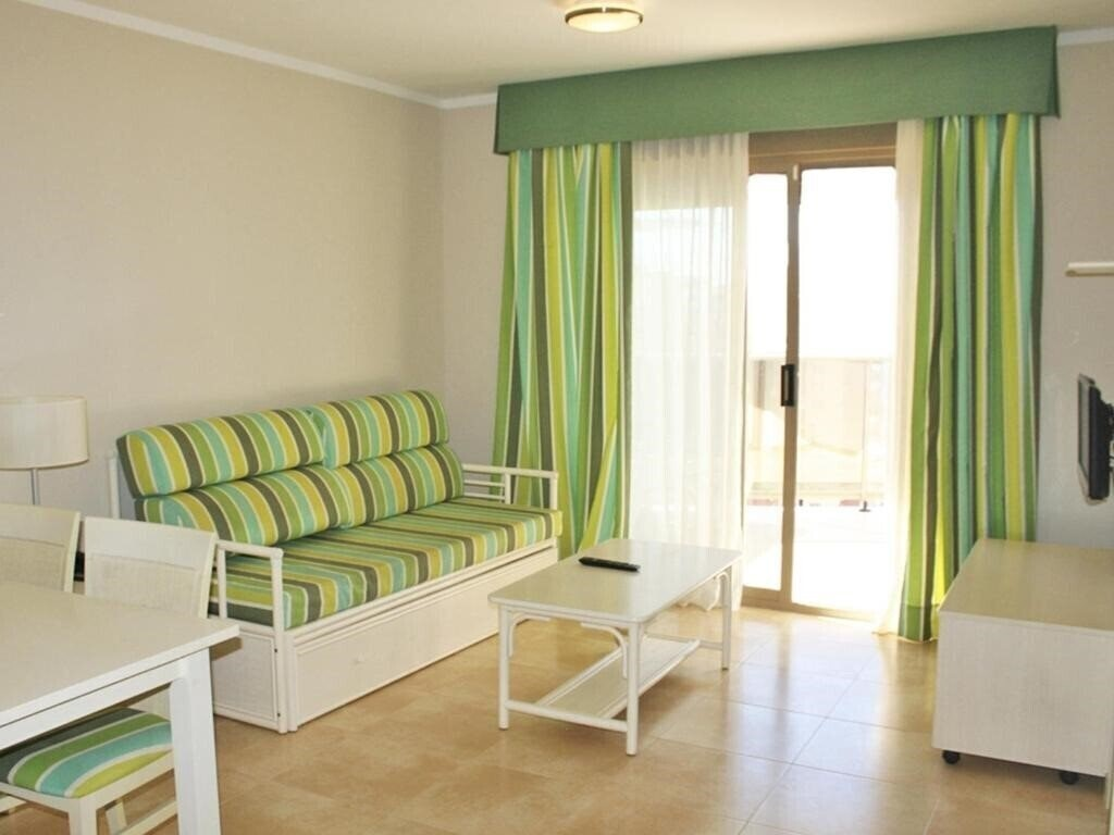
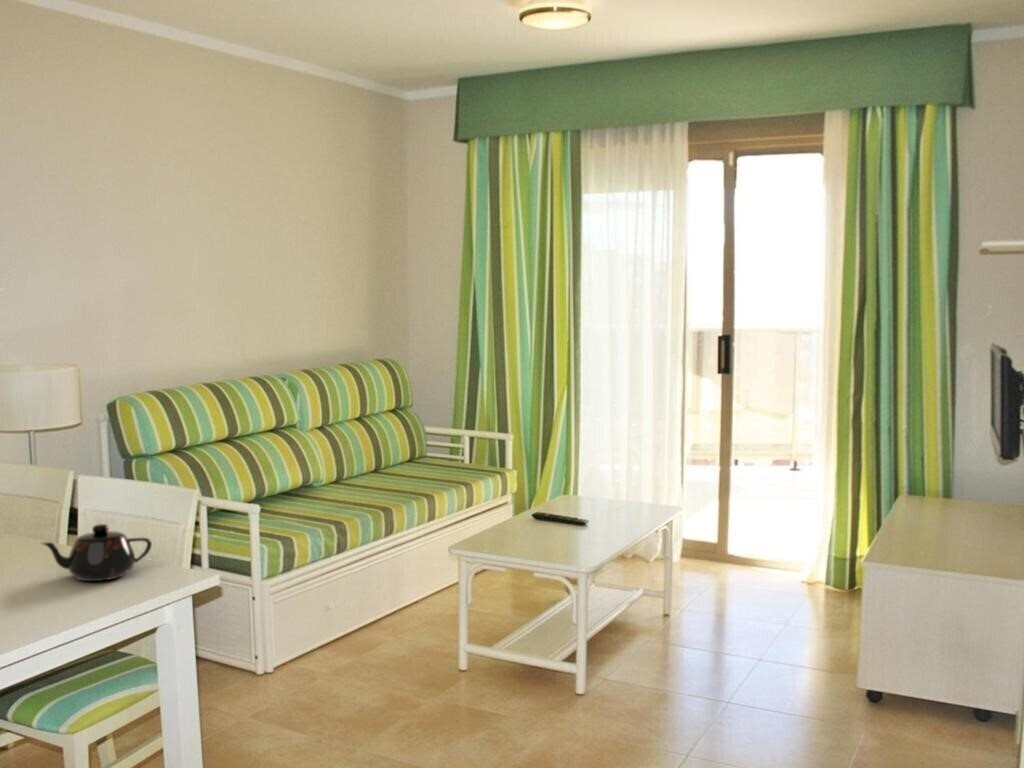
+ teapot (97, 550)
